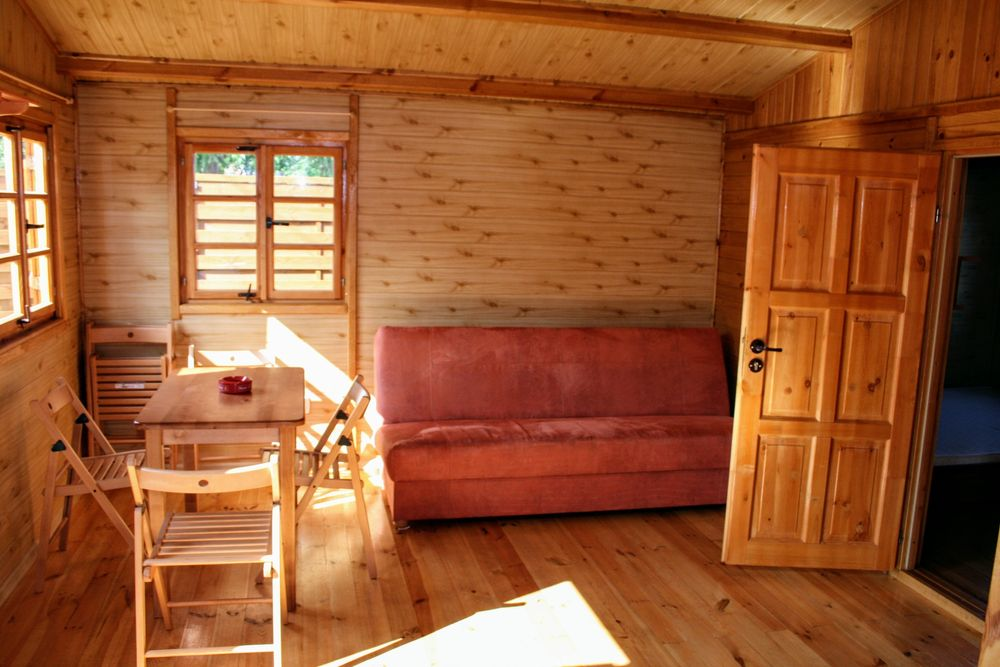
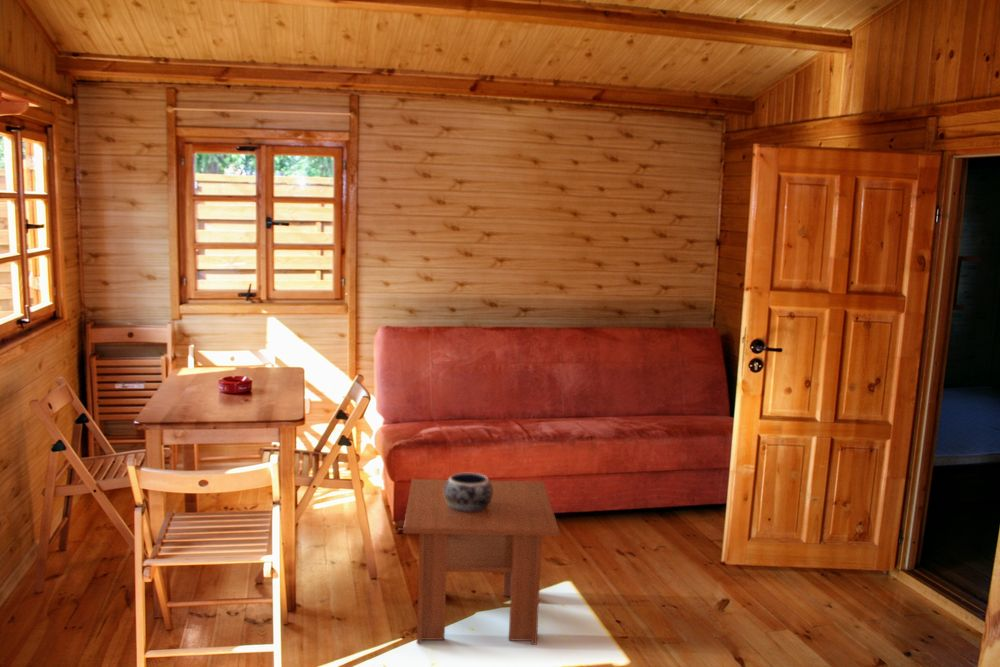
+ coffee table (477, 559)
+ decorative bowl (468, 491)
